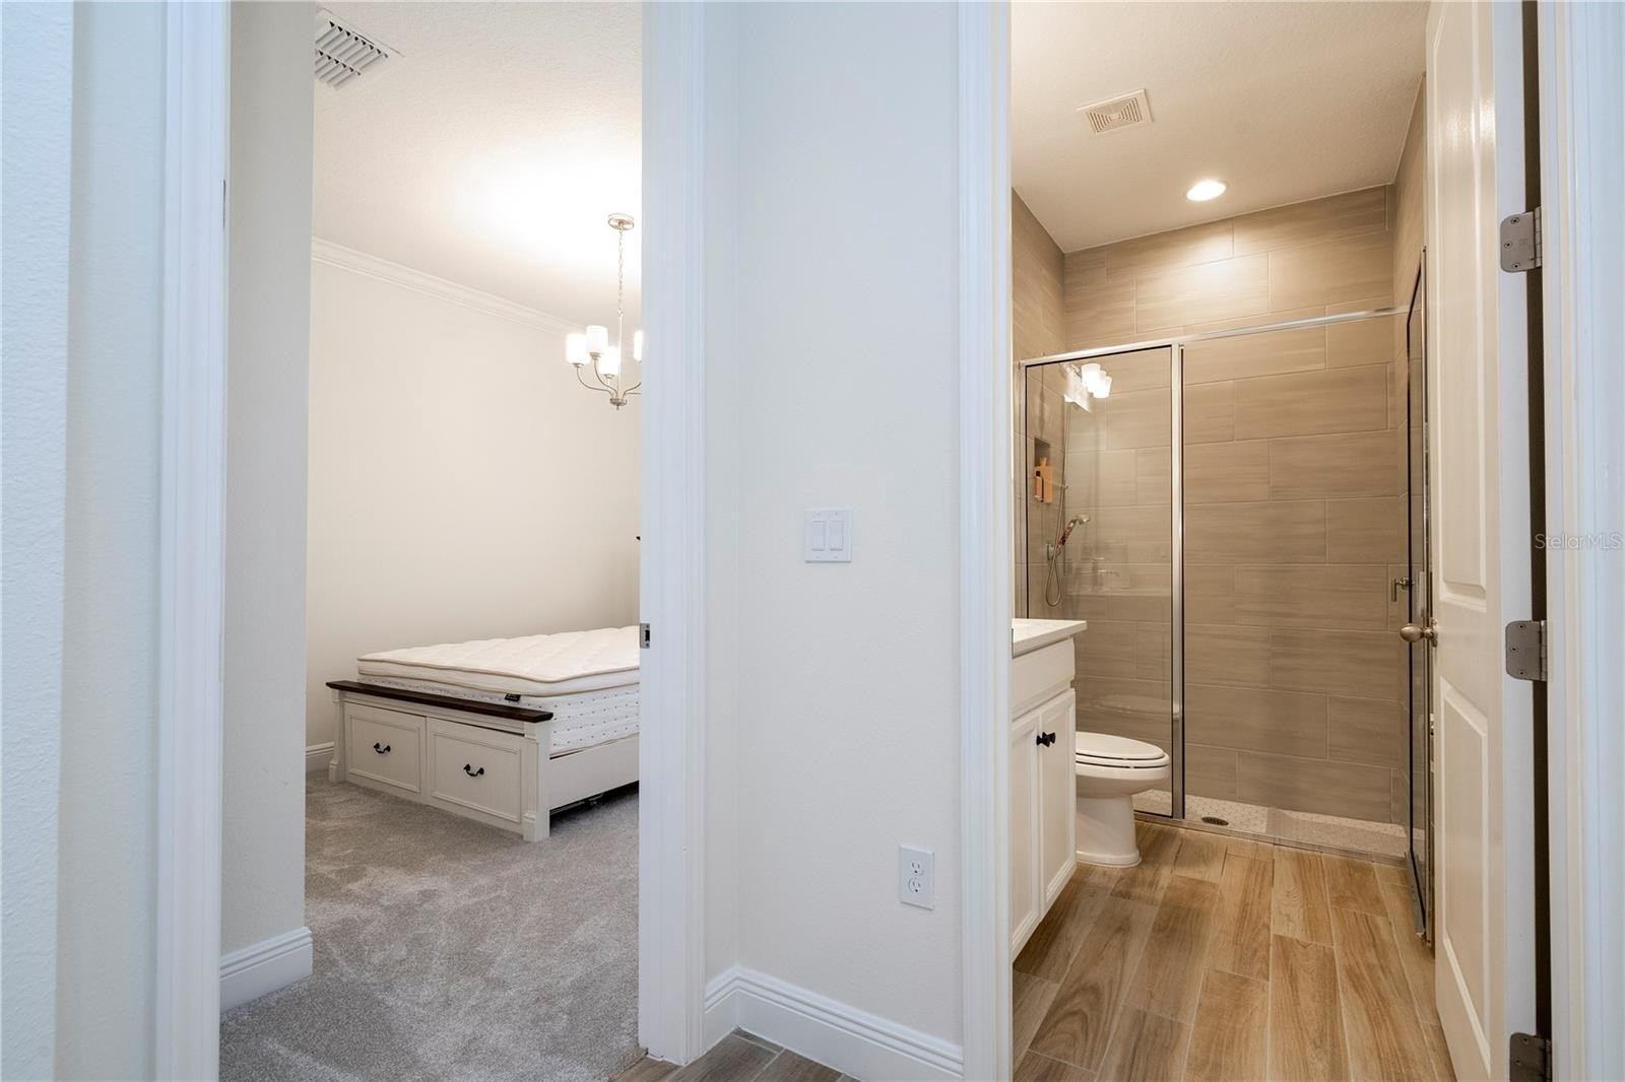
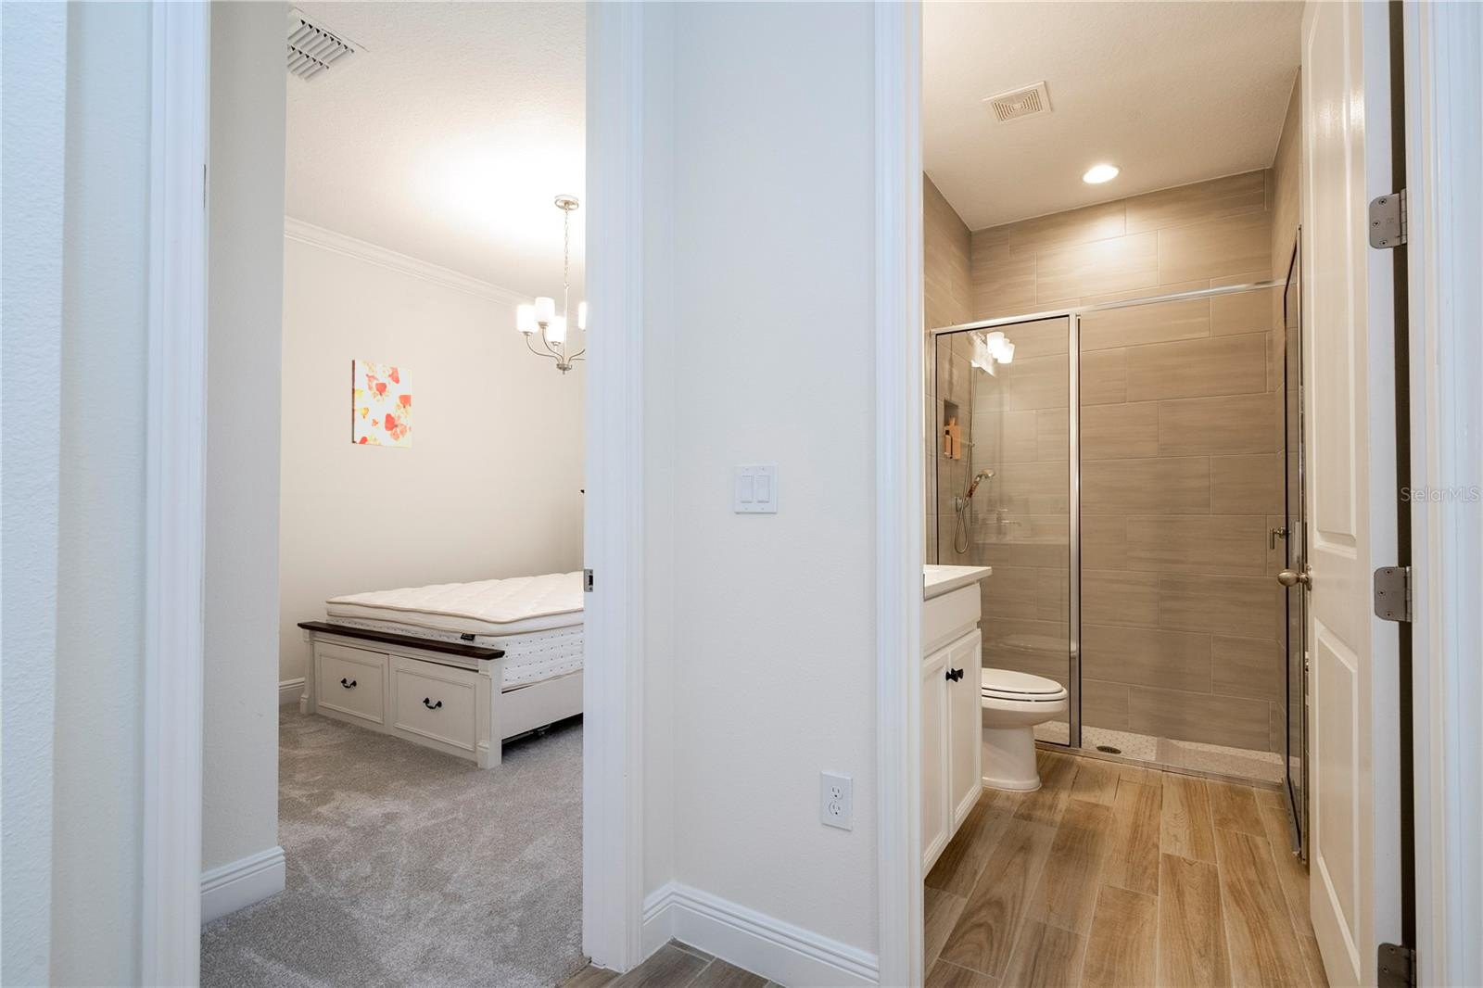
+ wall art (382, 405)
